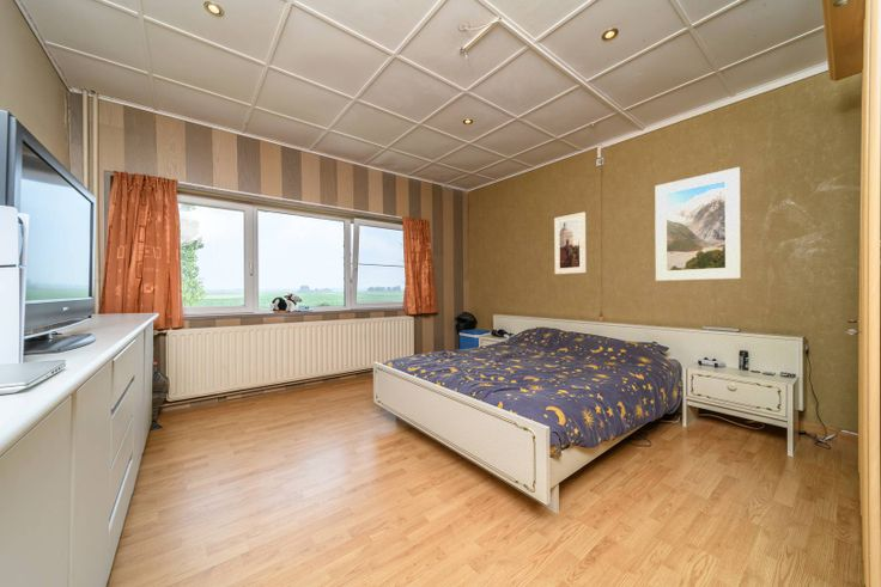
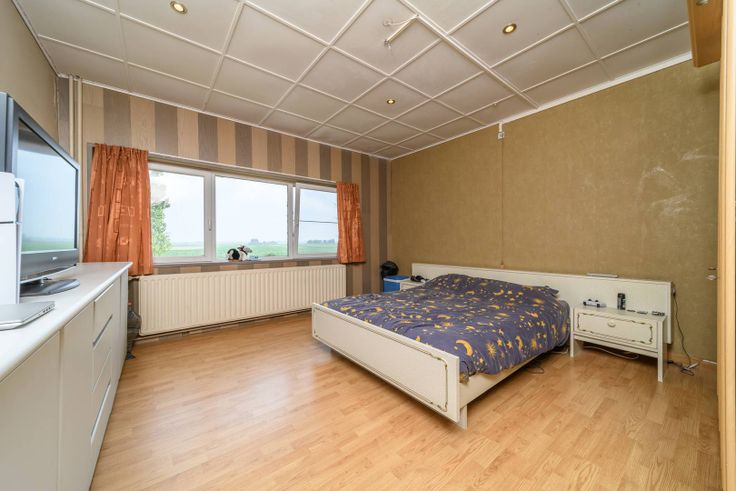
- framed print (569, 244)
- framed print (694, 228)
